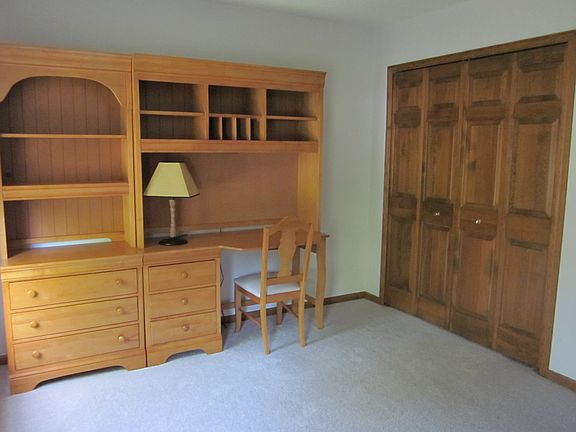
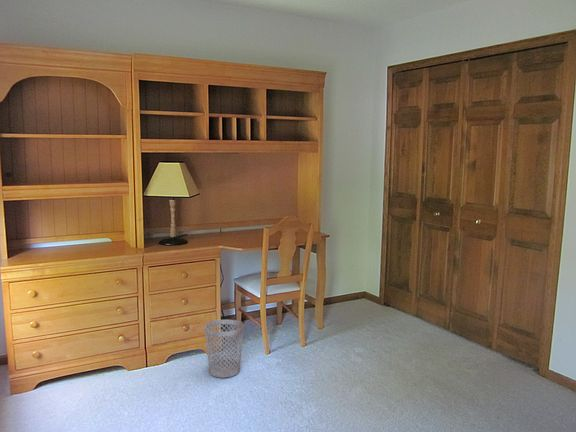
+ wastebasket (223, 348)
